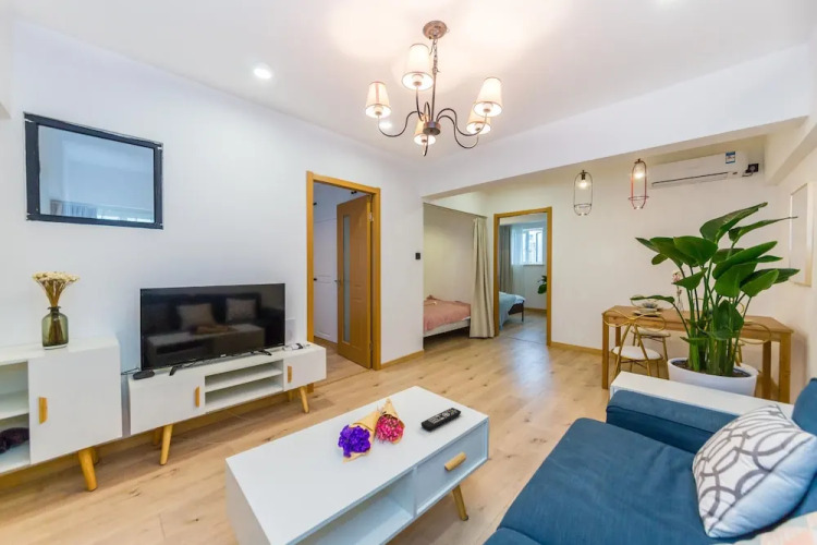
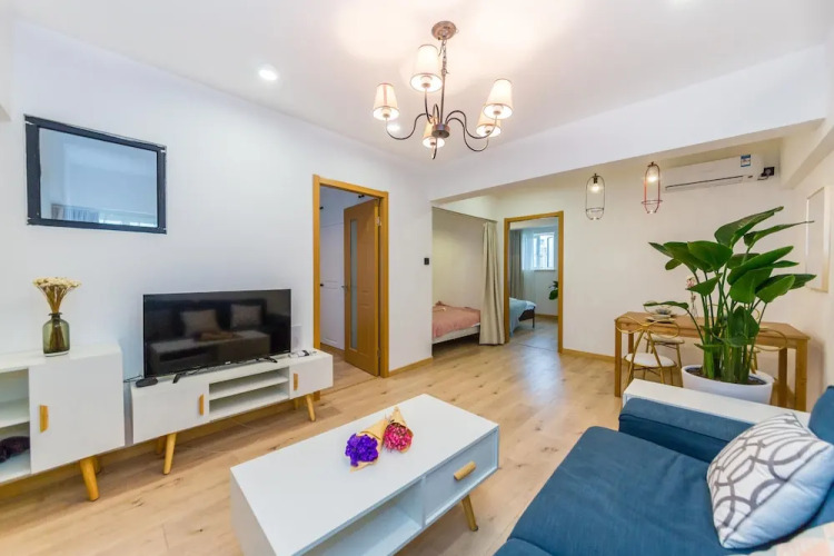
- remote control (441, 417)
